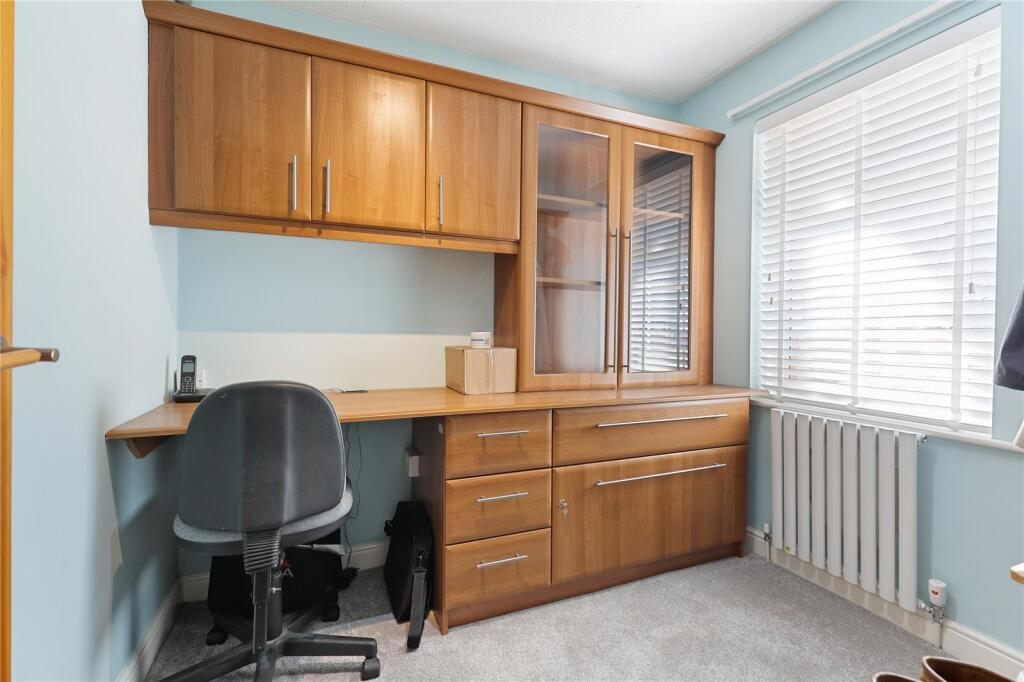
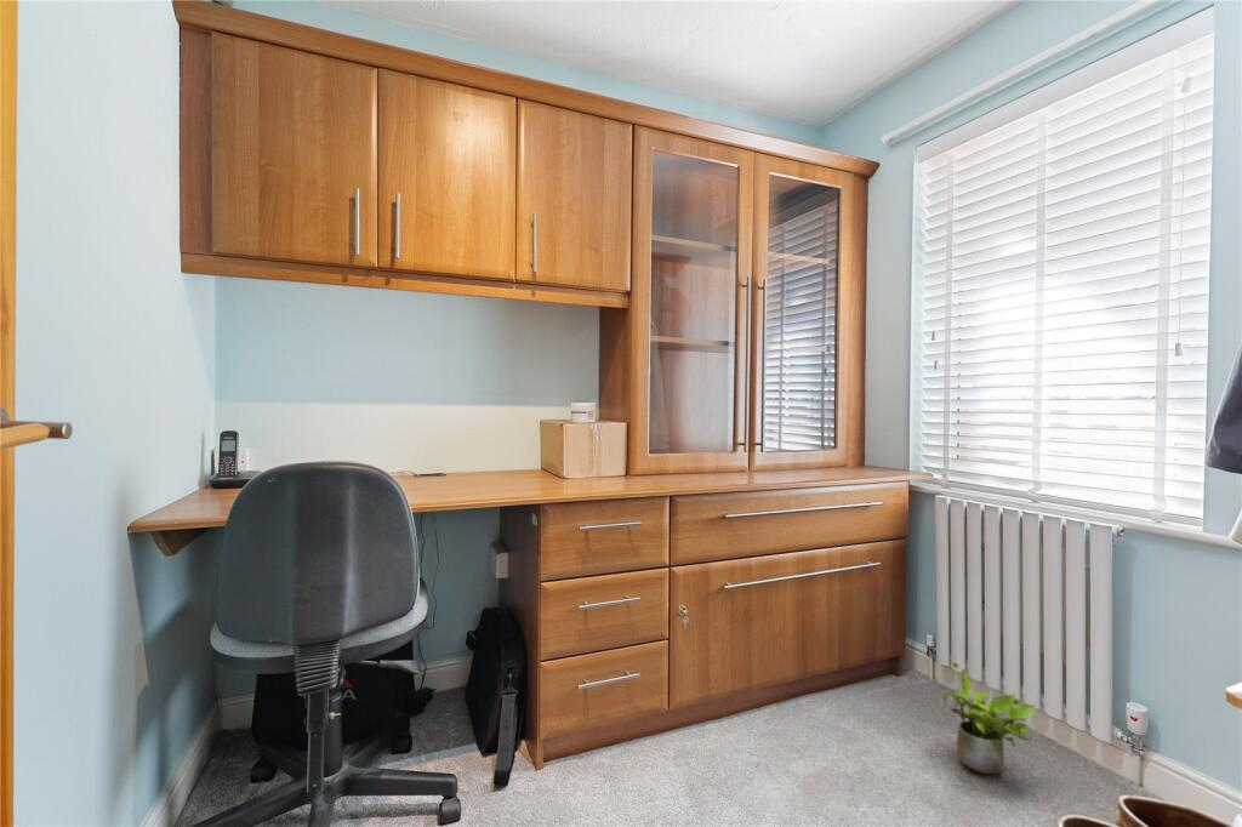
+ potted plant (987, 726)
